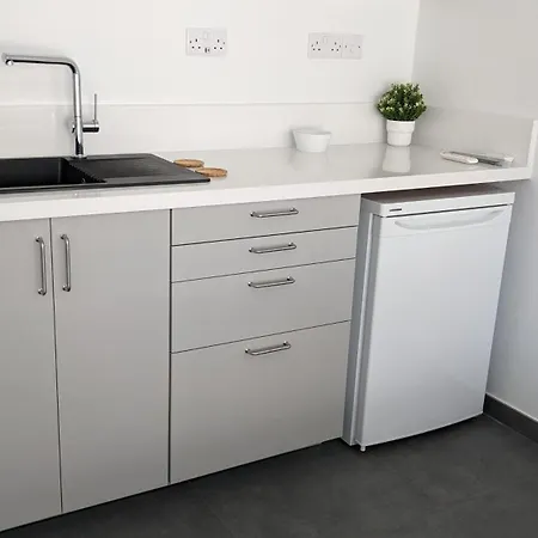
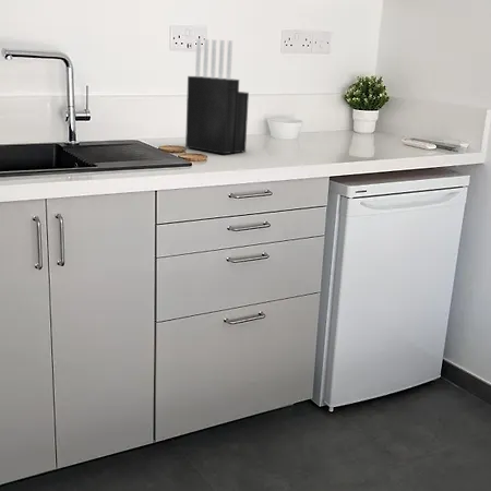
+ knife block (219, 96)
